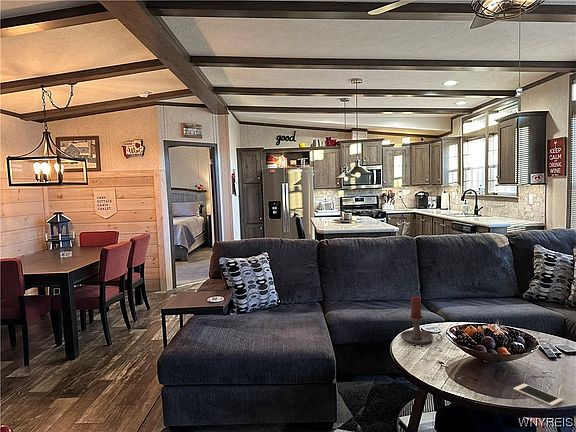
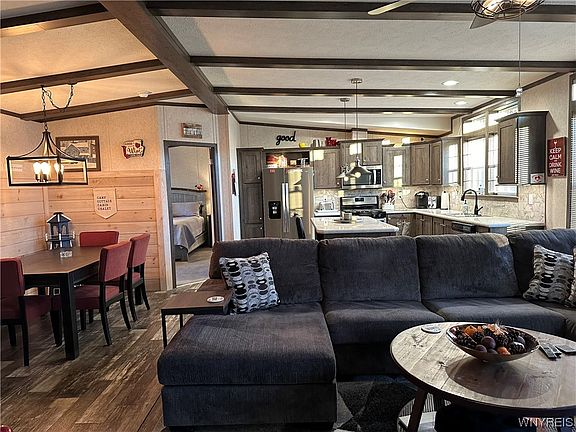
- cell phone (537, 394)
- candle holder (421, 318)
